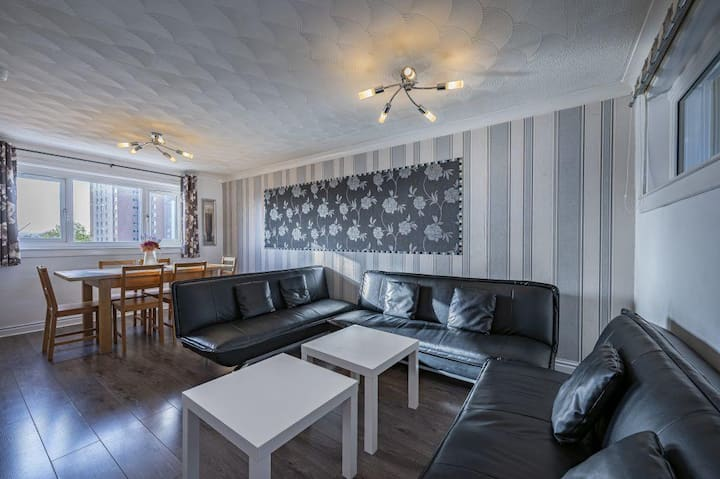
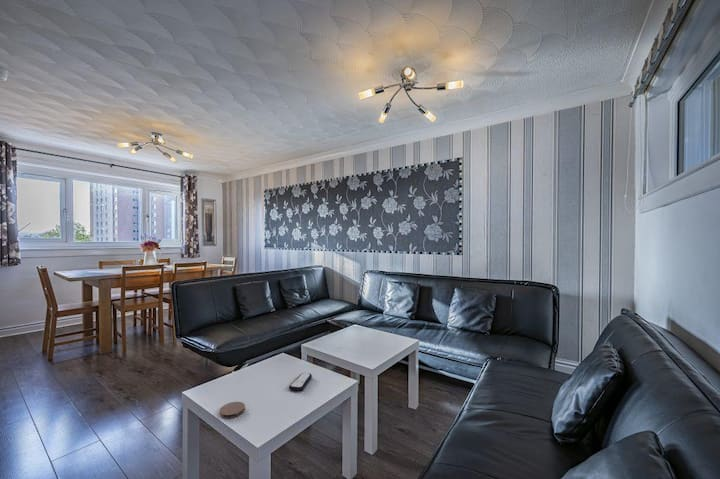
+ remote control (301, 381)
+ coaster (232, 409)
